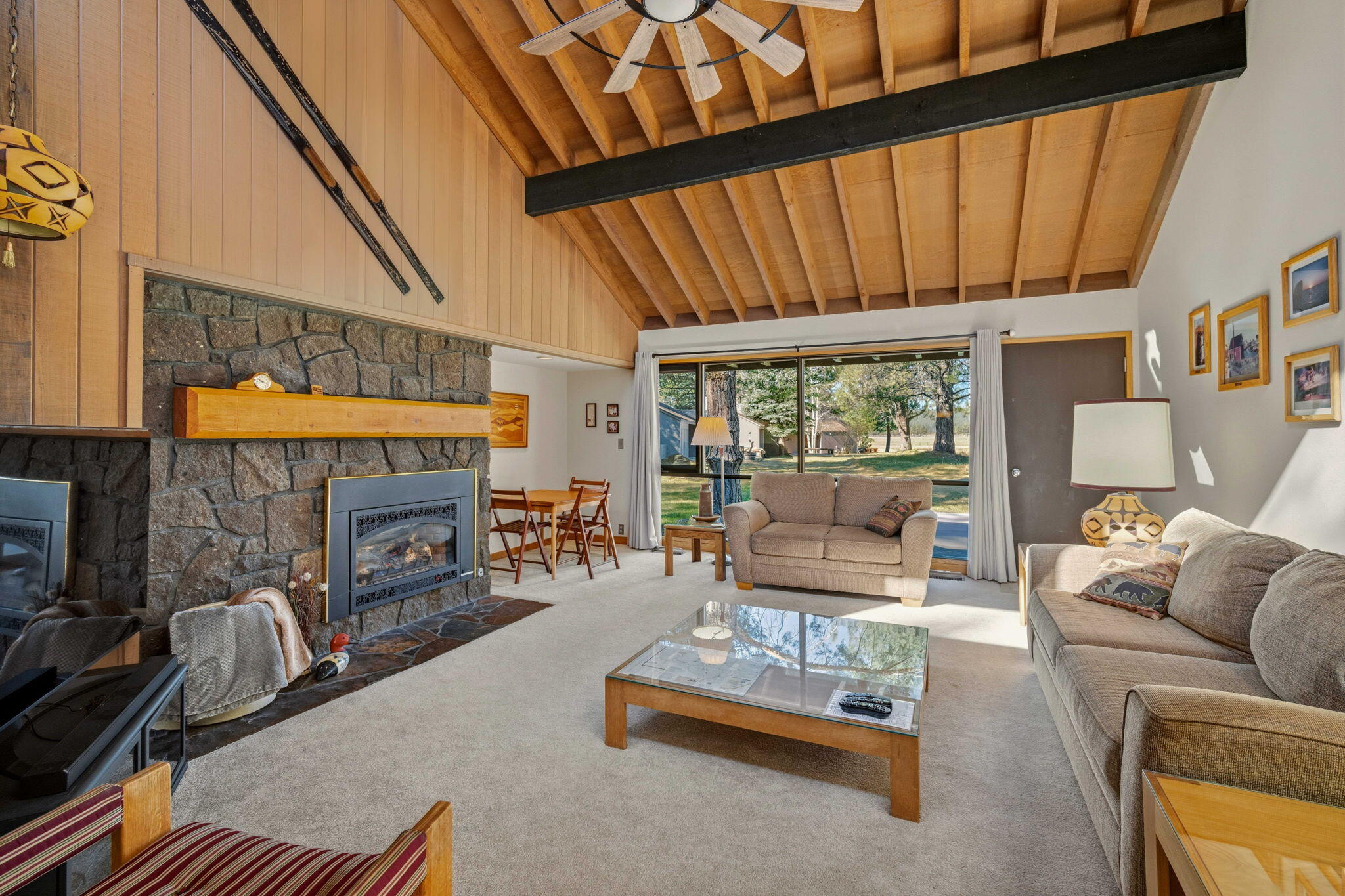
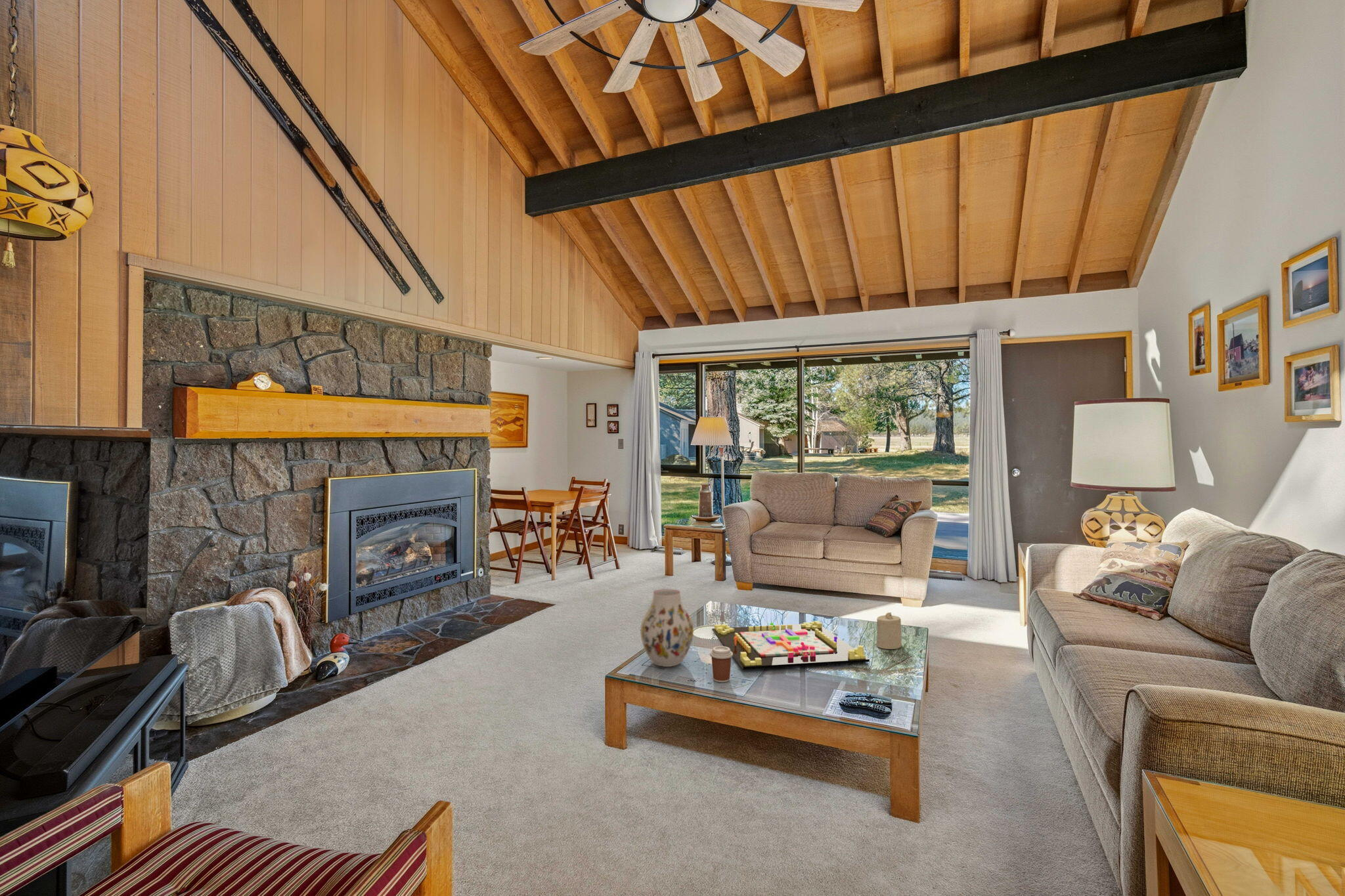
+ candle (889, 629)
+ coffee cup (721, 664)
+ vase (667, 628)
+ gameboard (784, 639)
